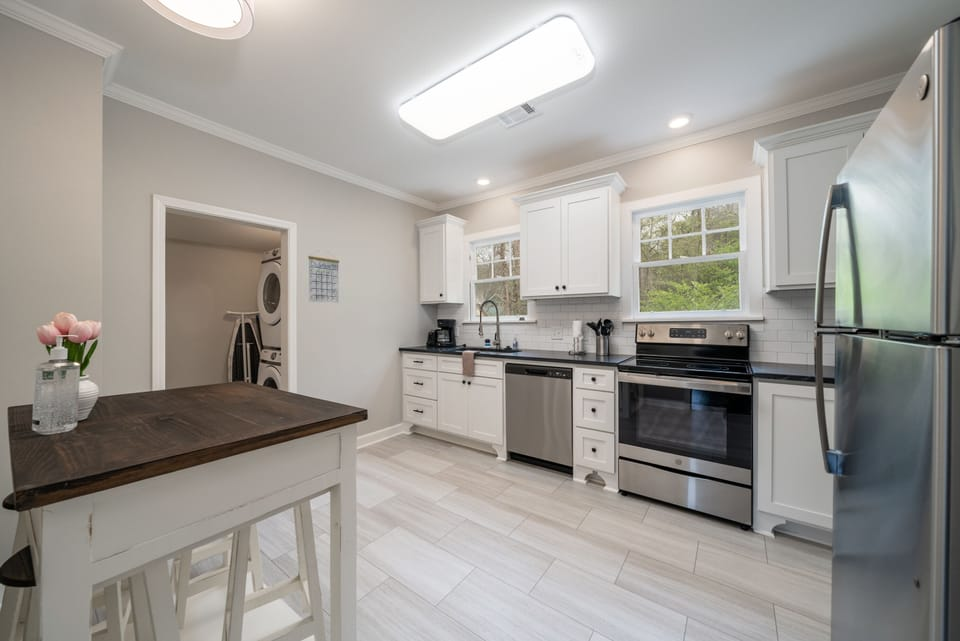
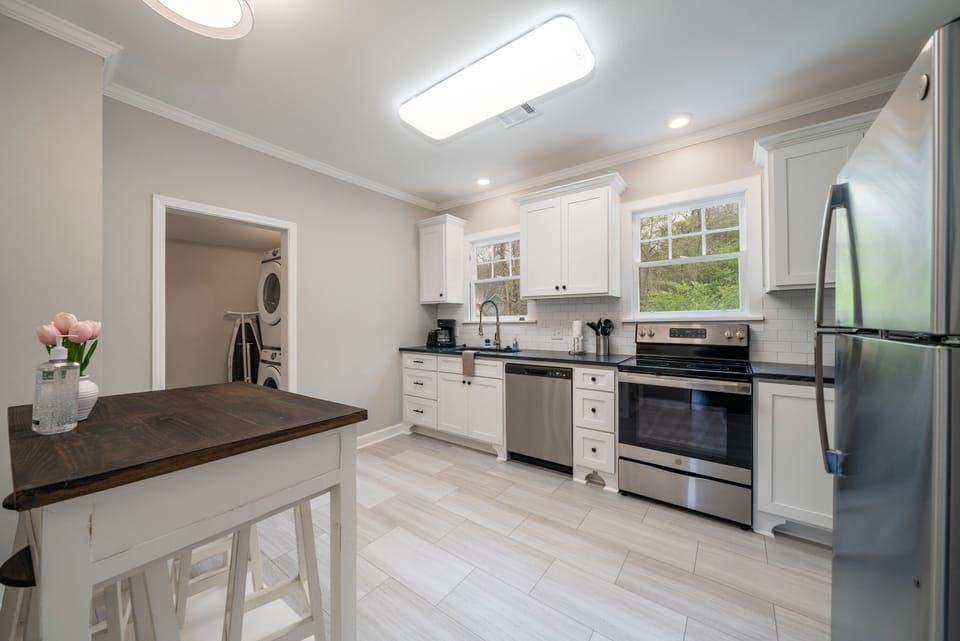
- calendar (324, 274)
